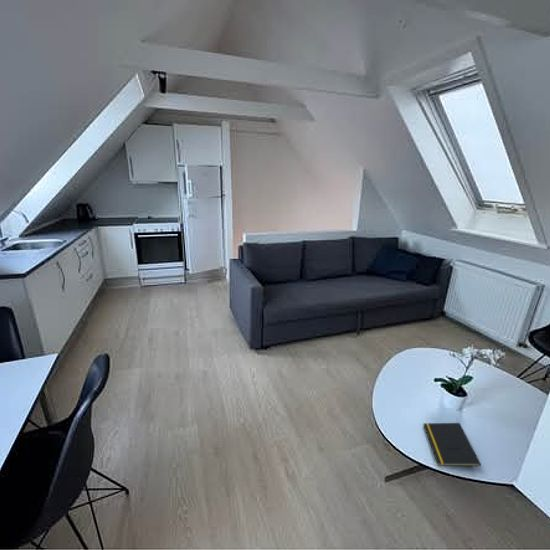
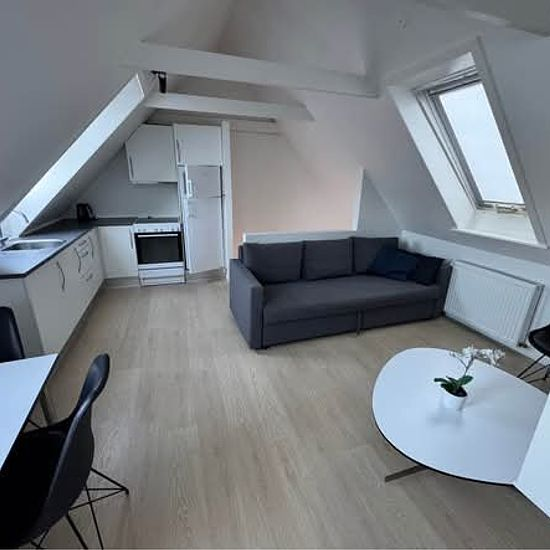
- notepad (449, 443)
